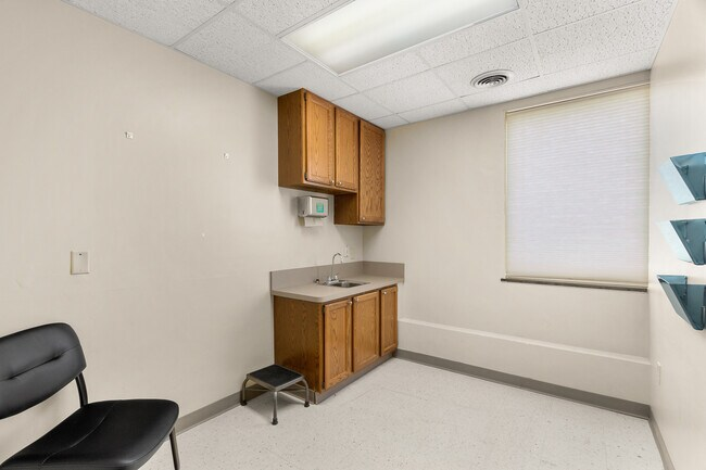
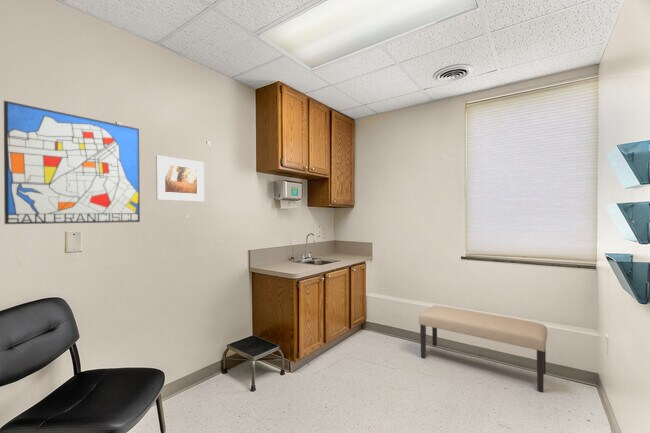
+ bench (479, 337)
+ wall art (81, 169)
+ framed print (181, 179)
